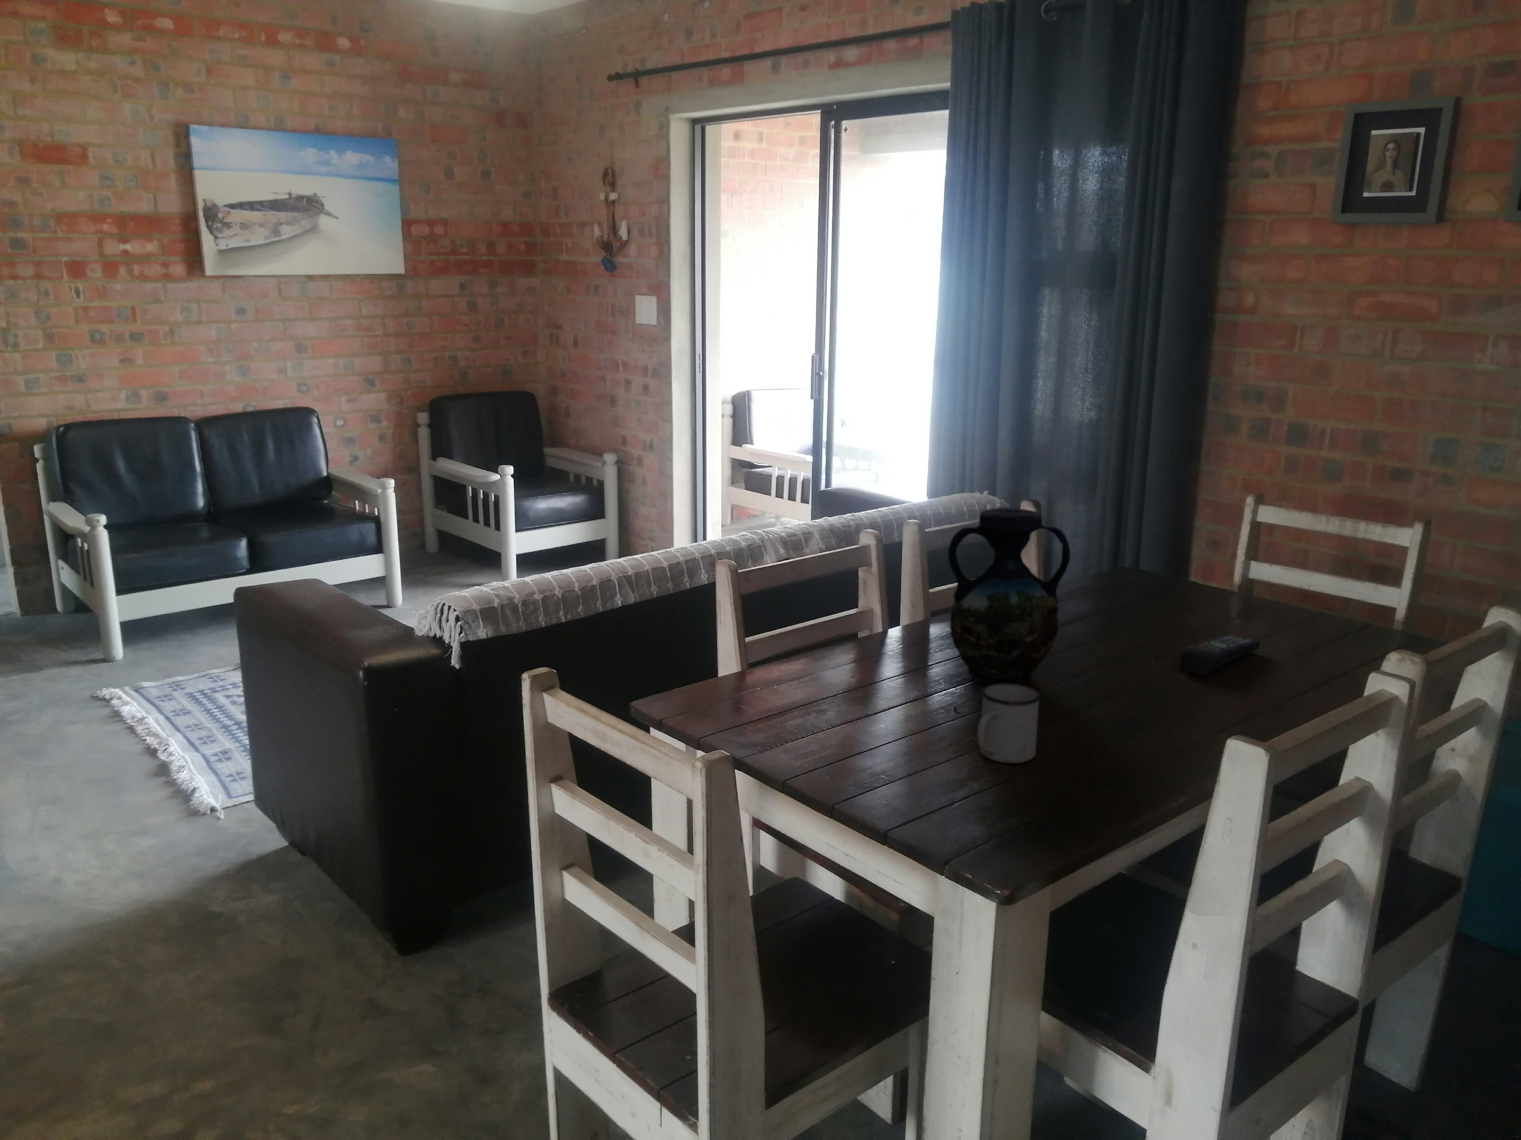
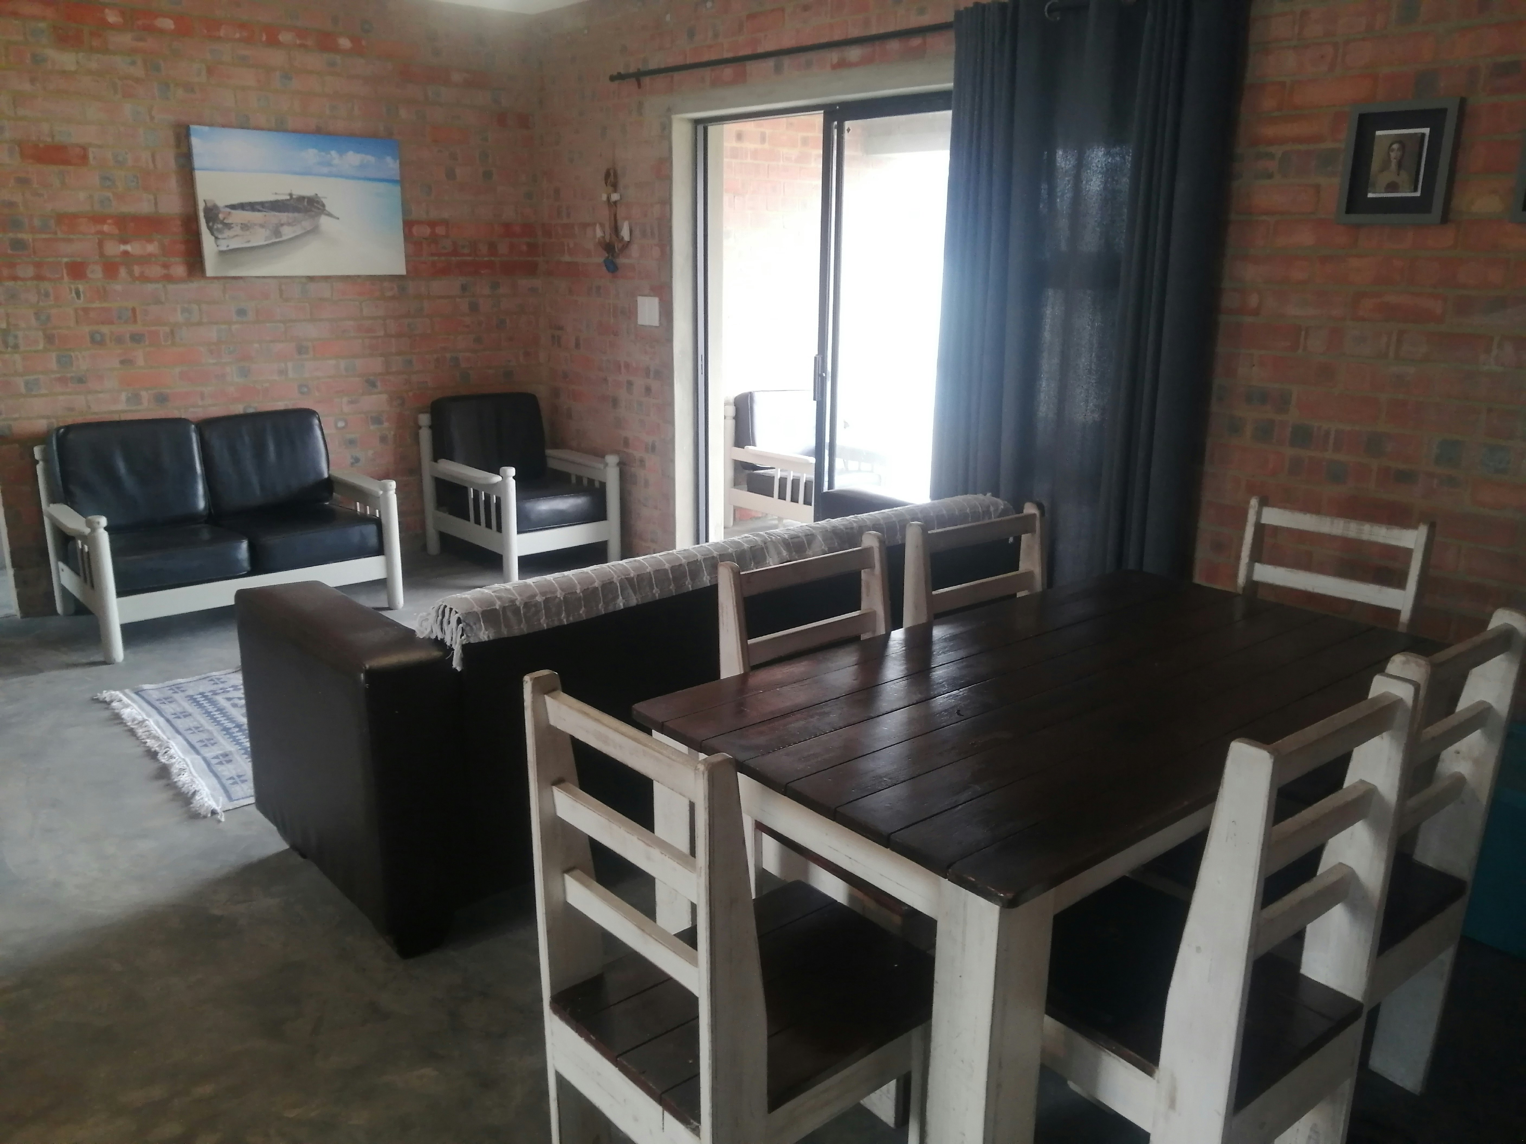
- vase (1006, 595)
- remote control (1220, 651)
- mug (1002, 726)
